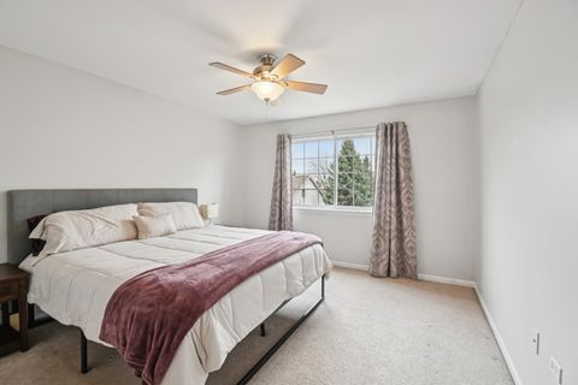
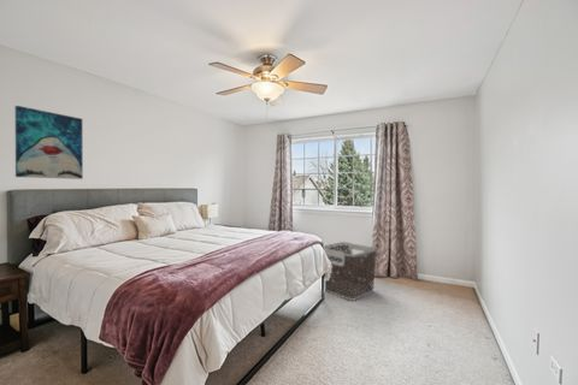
+ clothes hamper (347, 268)
+ wall art (51, 146)
